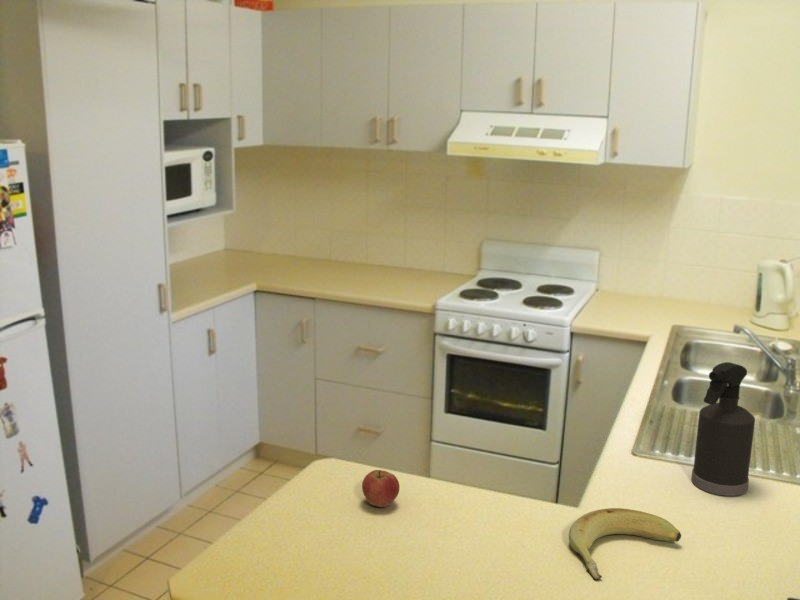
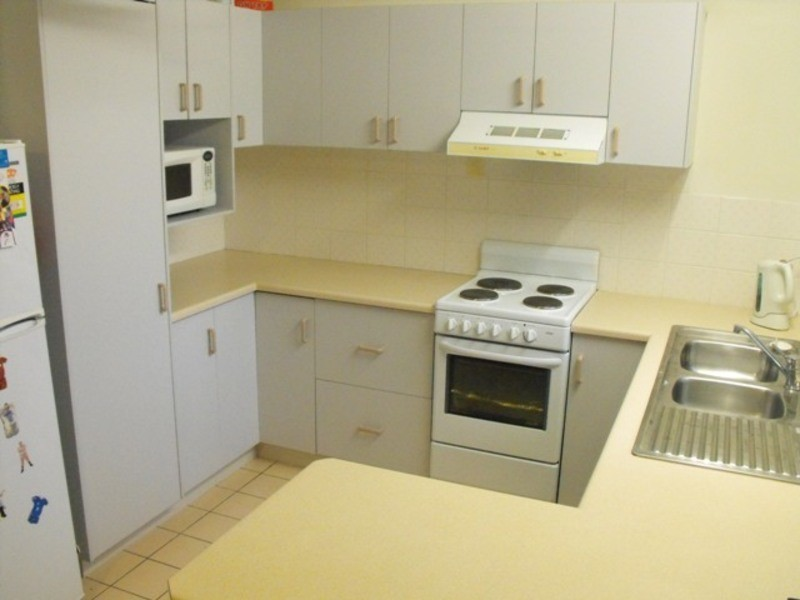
- spray bottle (725, 424)
- apple (380, 486)
- banana (618, 533)
